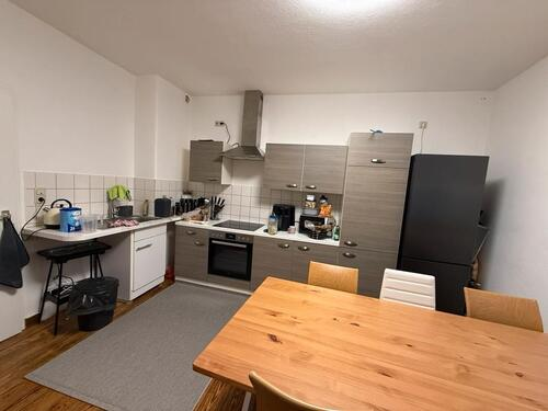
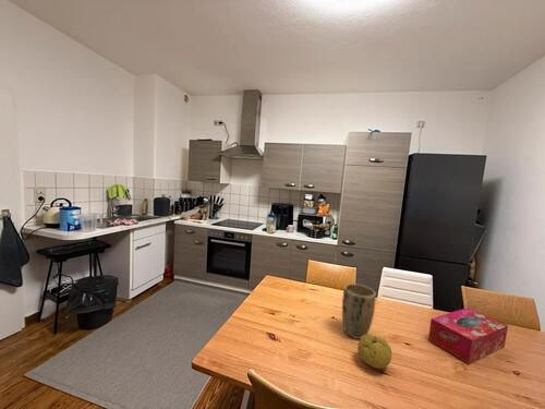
+ fruit (375, 351)
+ plant pot (356, 311)
+ tissue box (468, 333)
